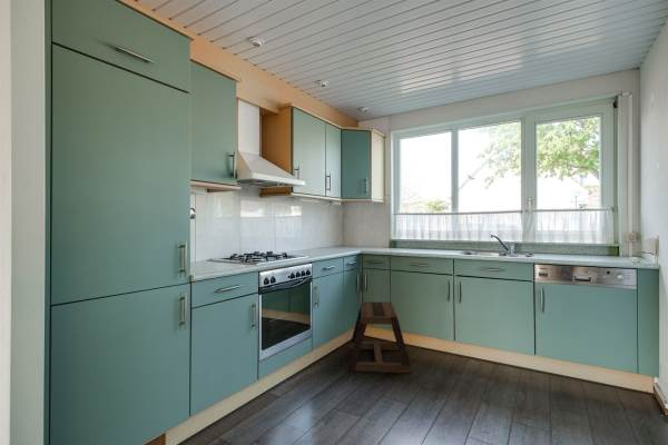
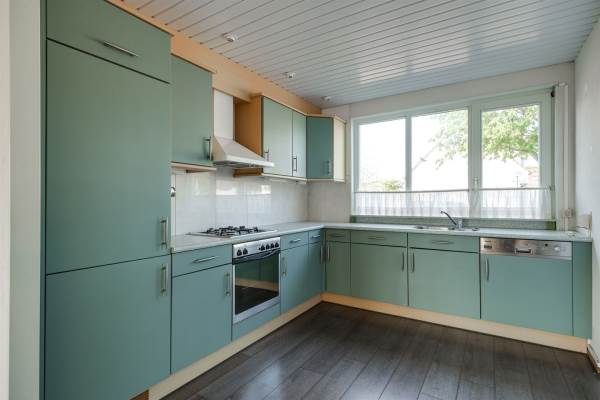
- stool (377, 342)
